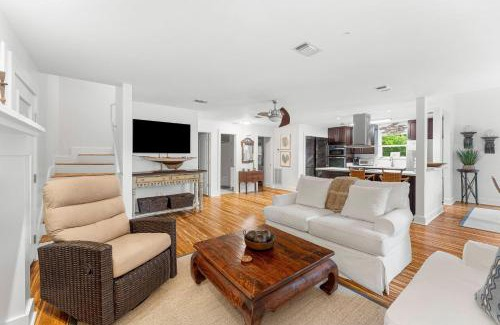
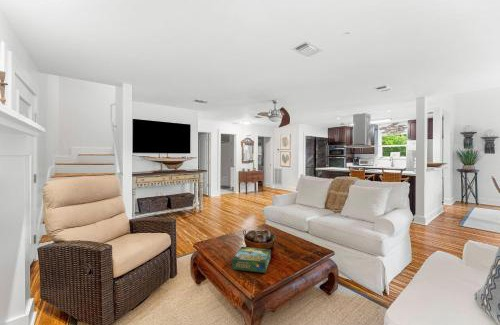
+ board game (252, 258)
